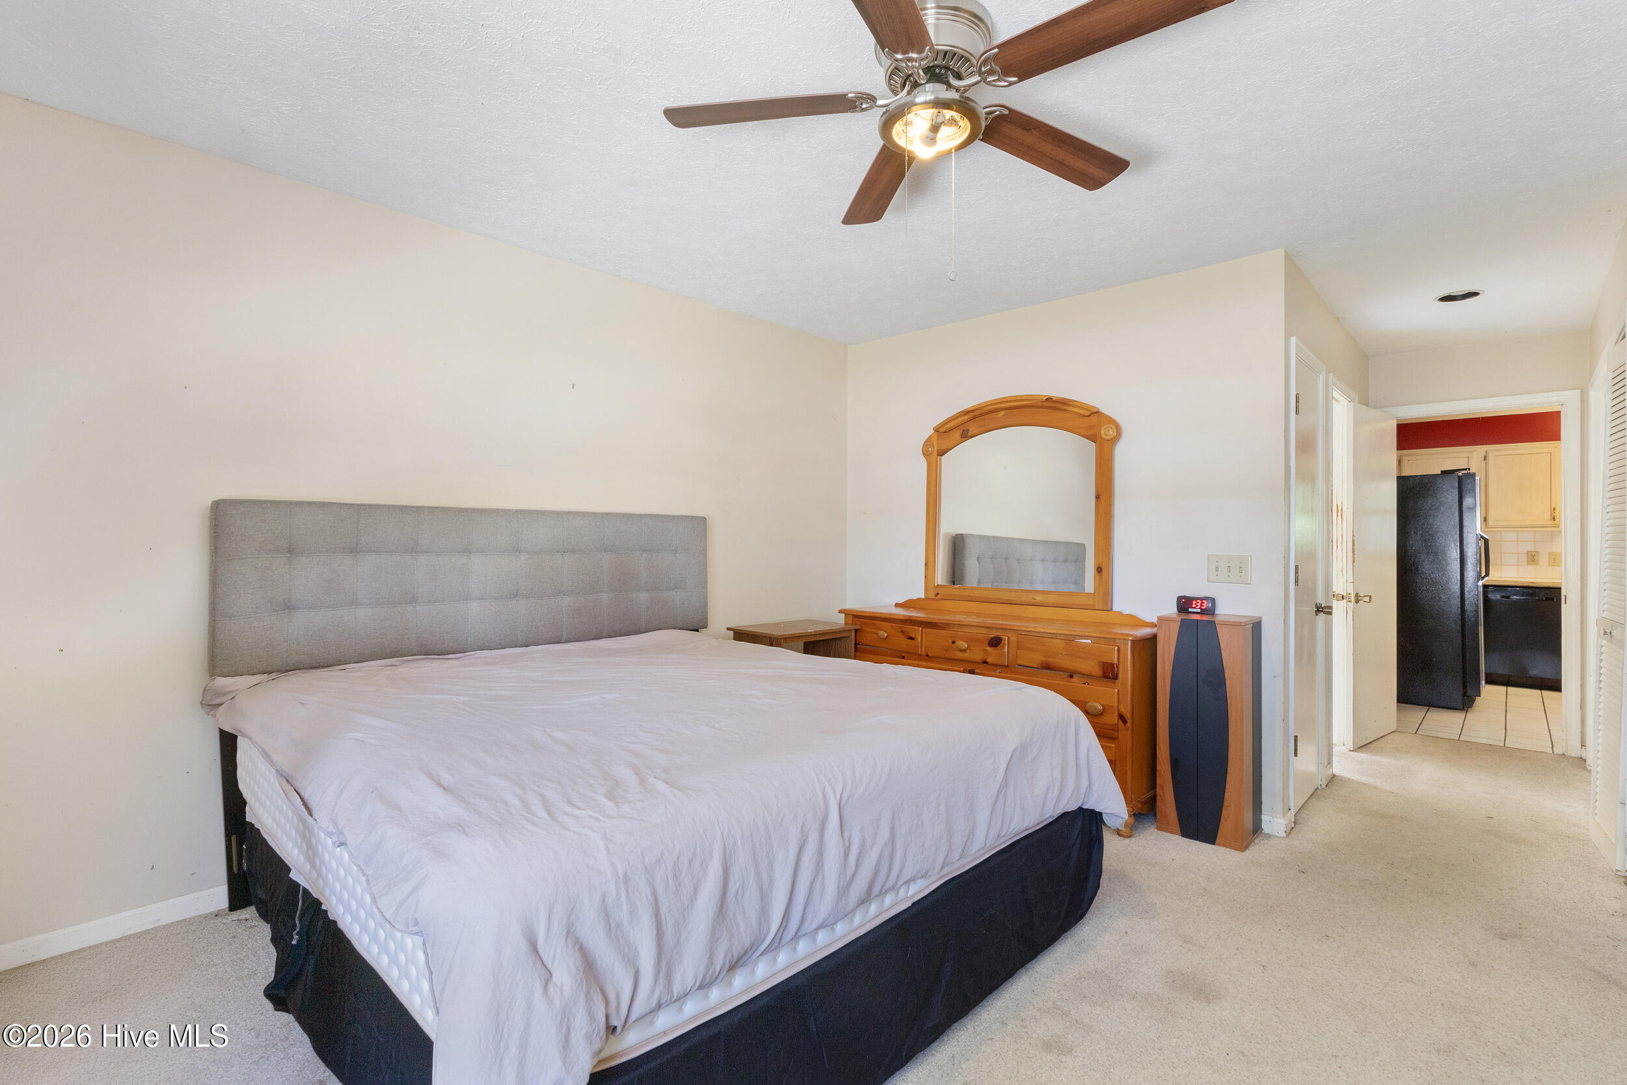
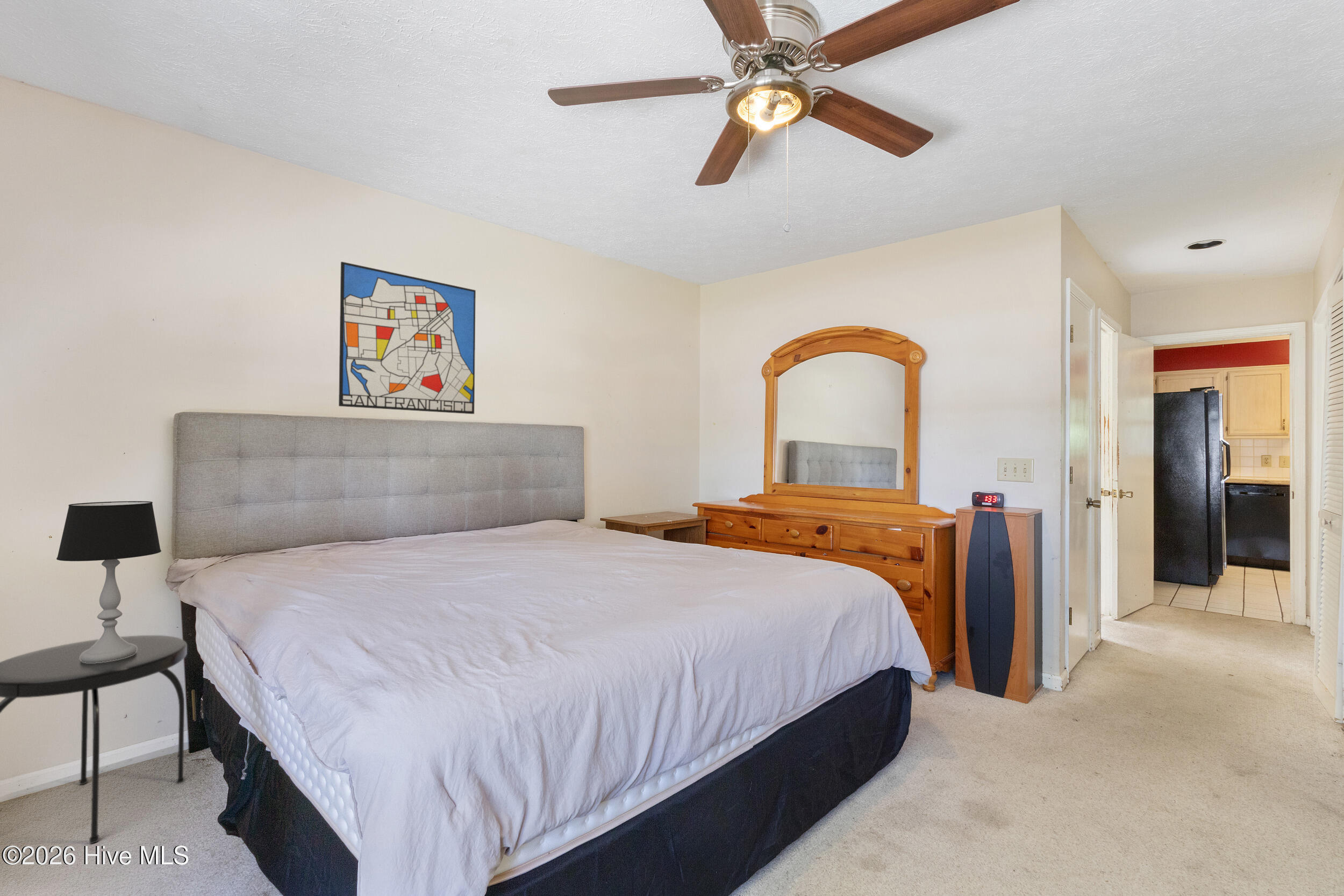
+ table lamp (110, 579)
+ wall art (412, 343)
+ side table (87, 733)
